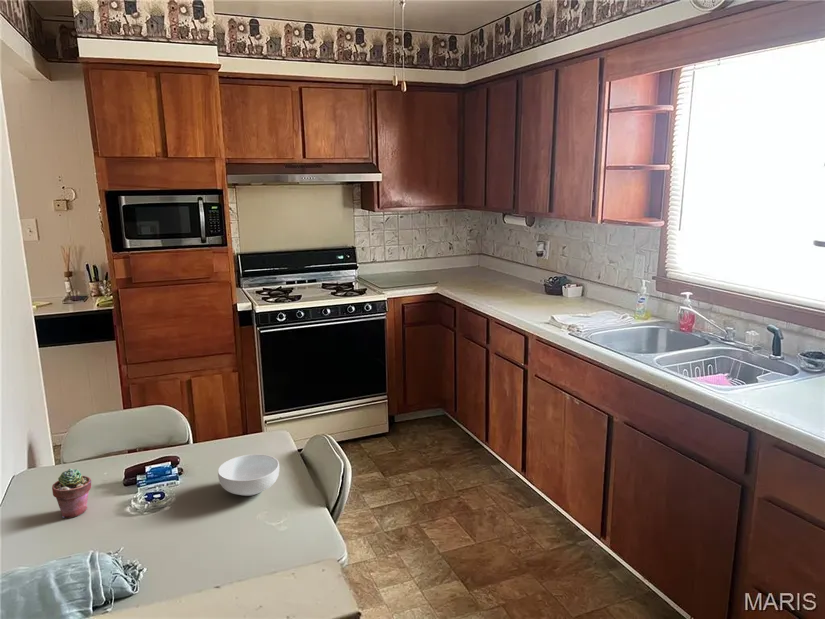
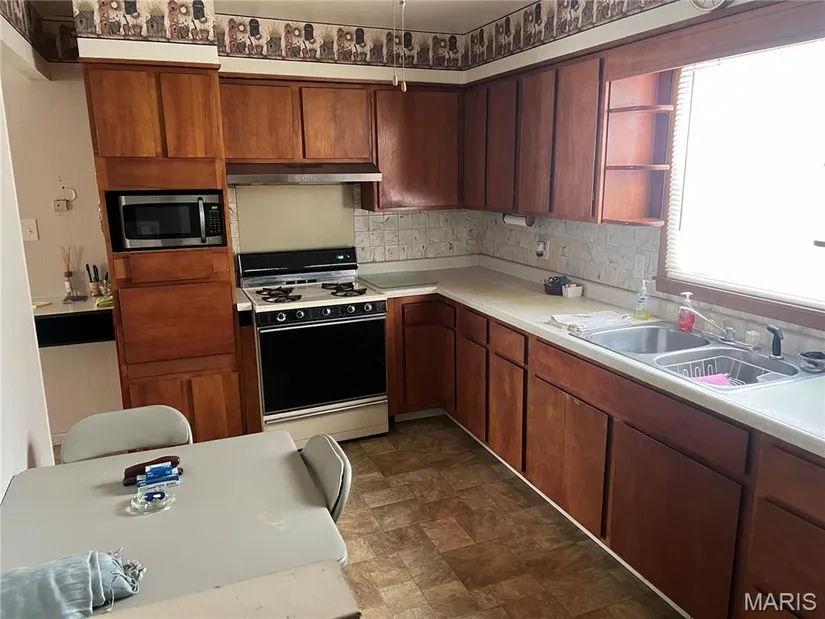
- cereal bowl (249, 477)
- potted succulent (72, 491)
